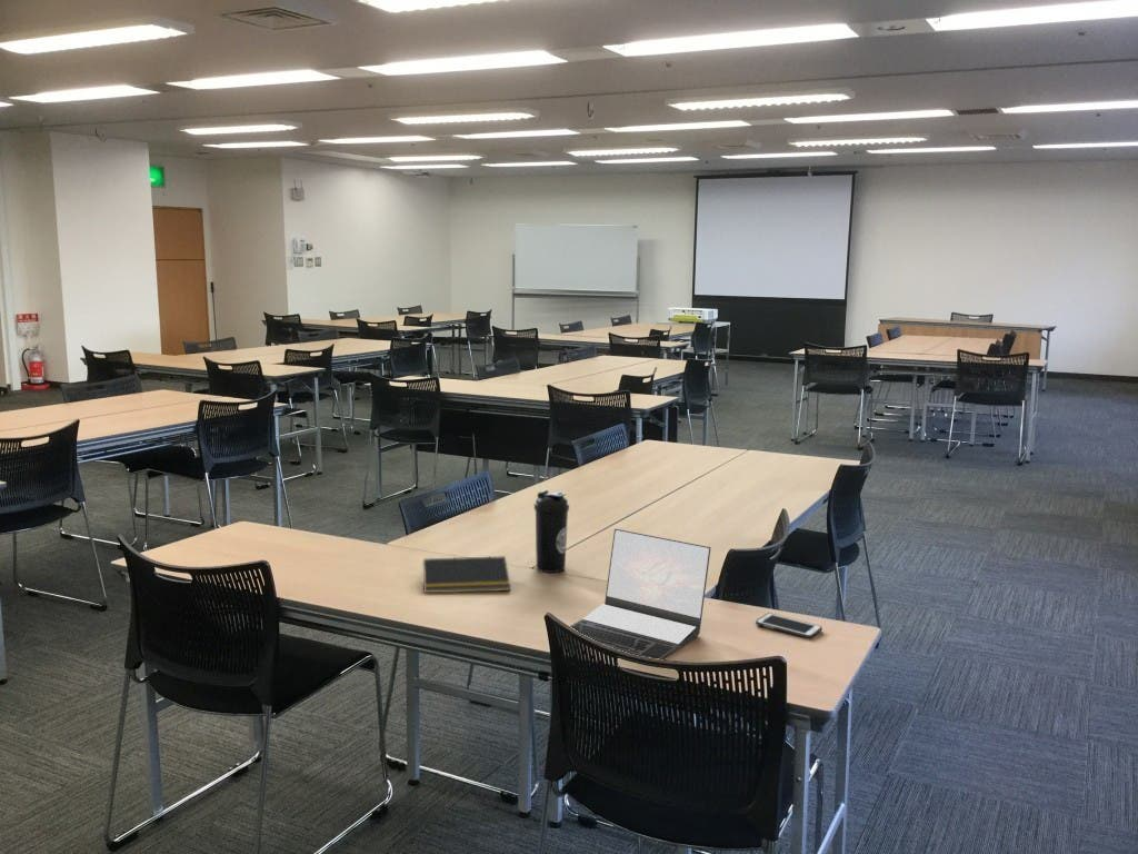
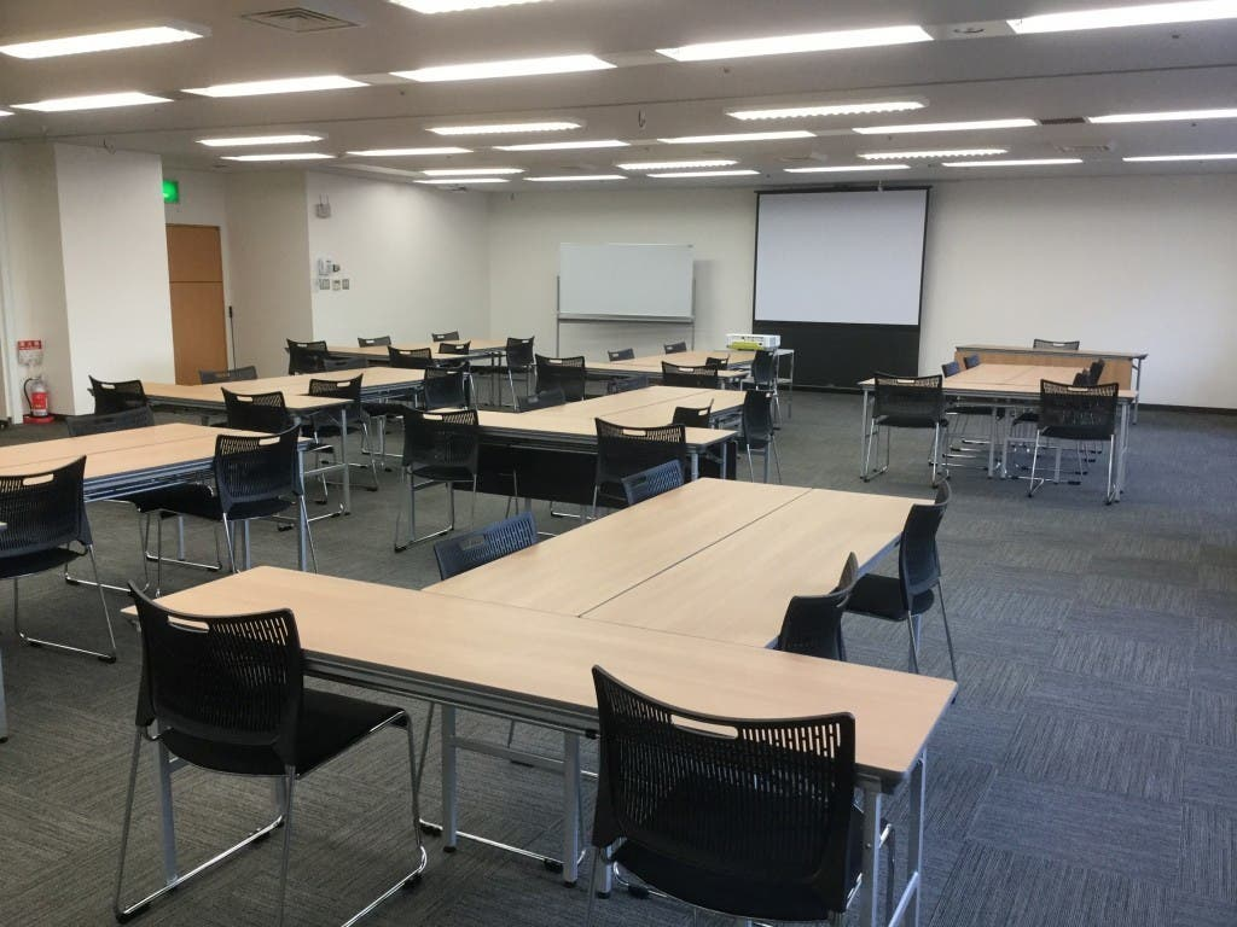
- notepad (466, 574)
- water bottle (551, 529)
- cell phone (788, 625)
- laptop (635, 592)
